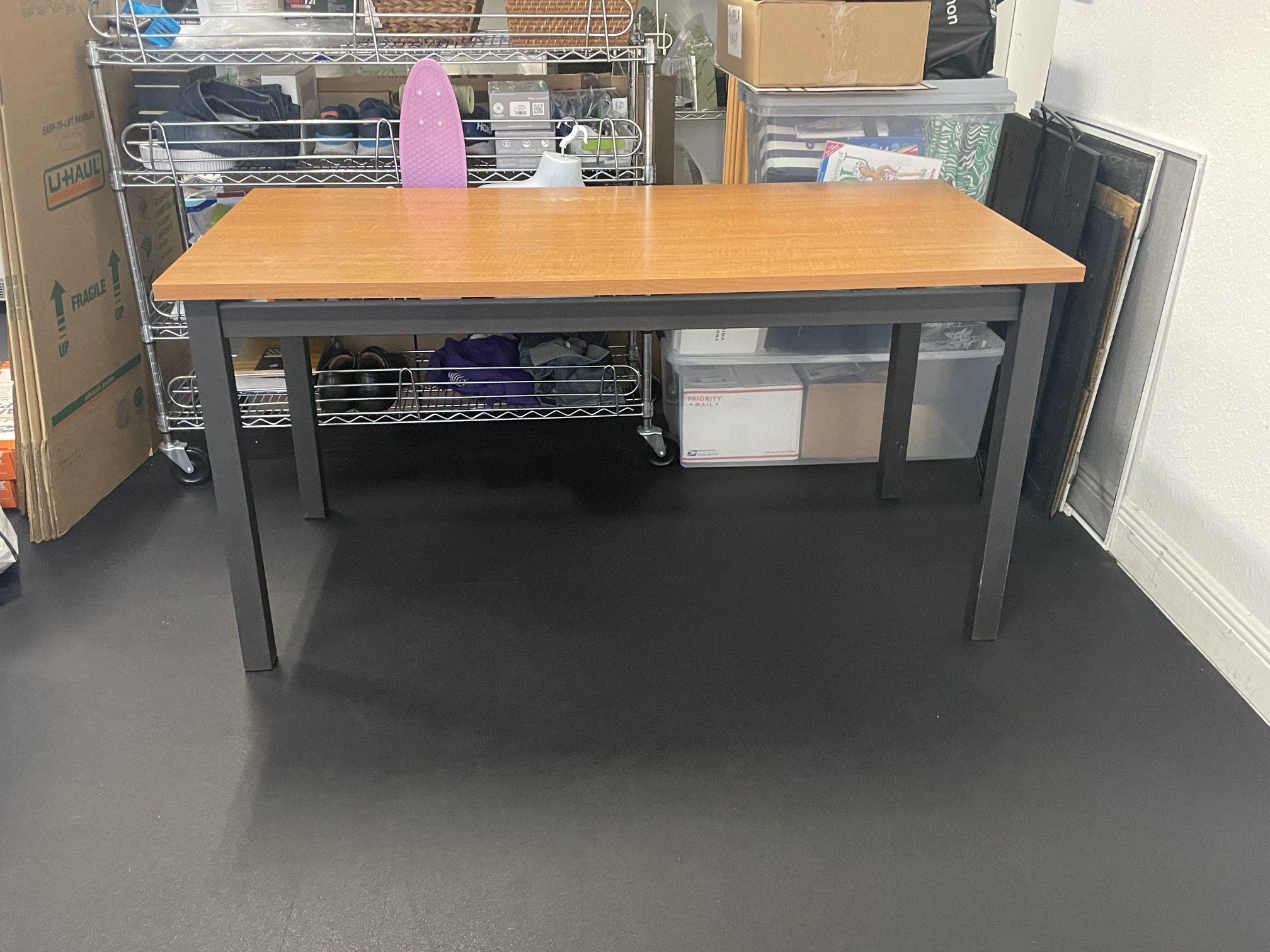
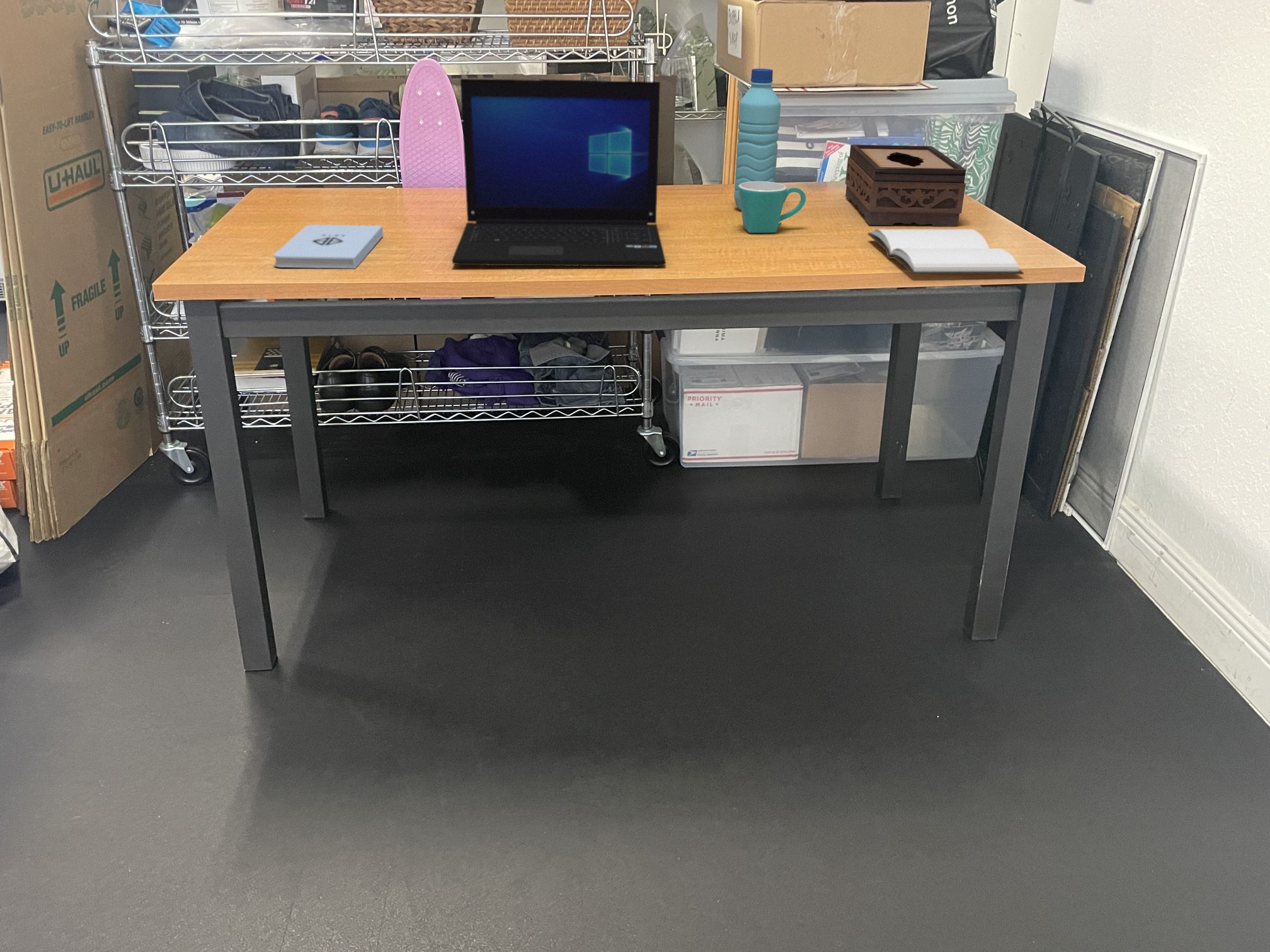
+ tissue box (901, 183)
+ notepad (330, 245)
+ laptop (559, 171)
+ mug (771, 207)
+ book (941, 249)
+ water bottle (757, 140)
